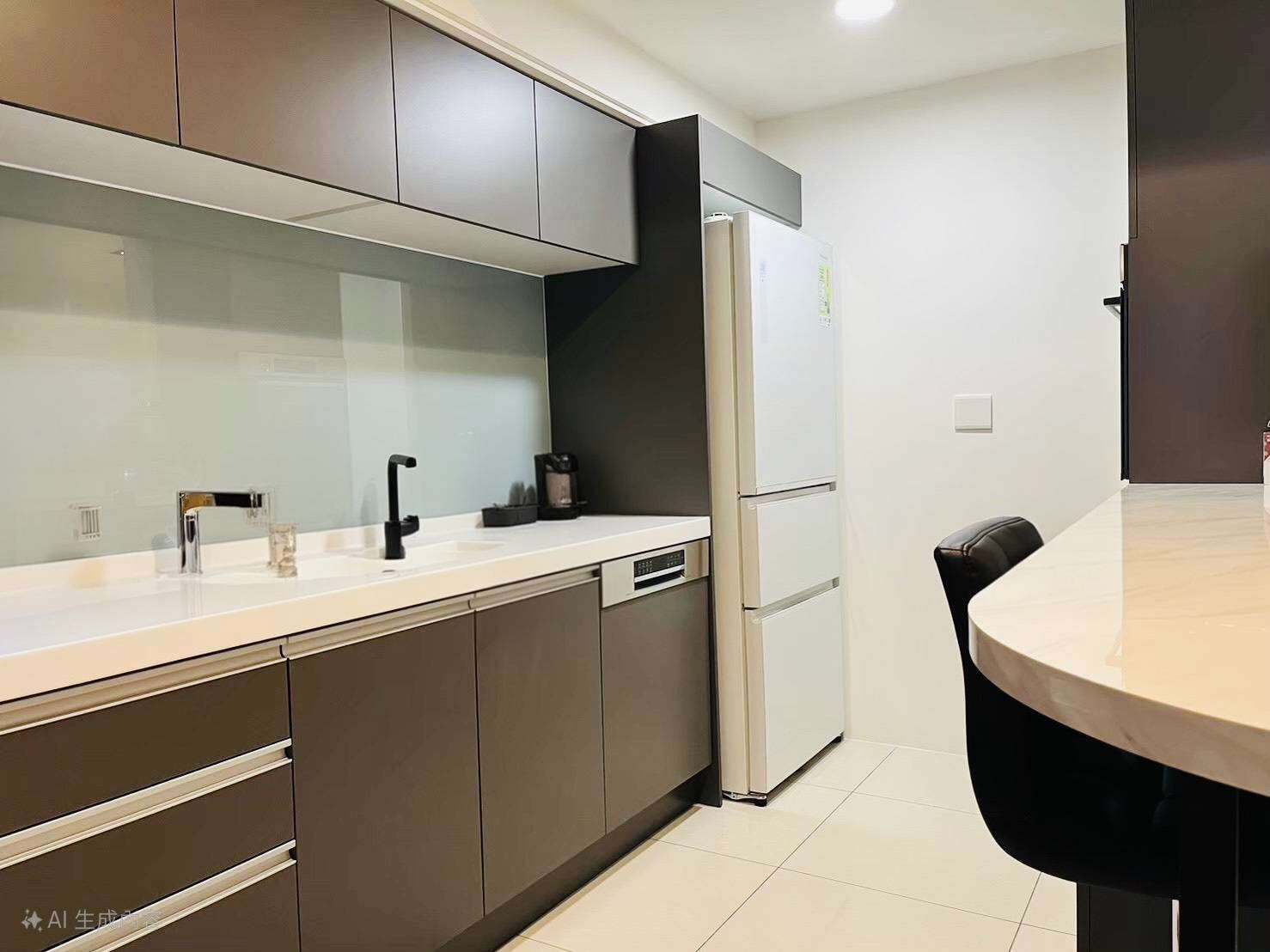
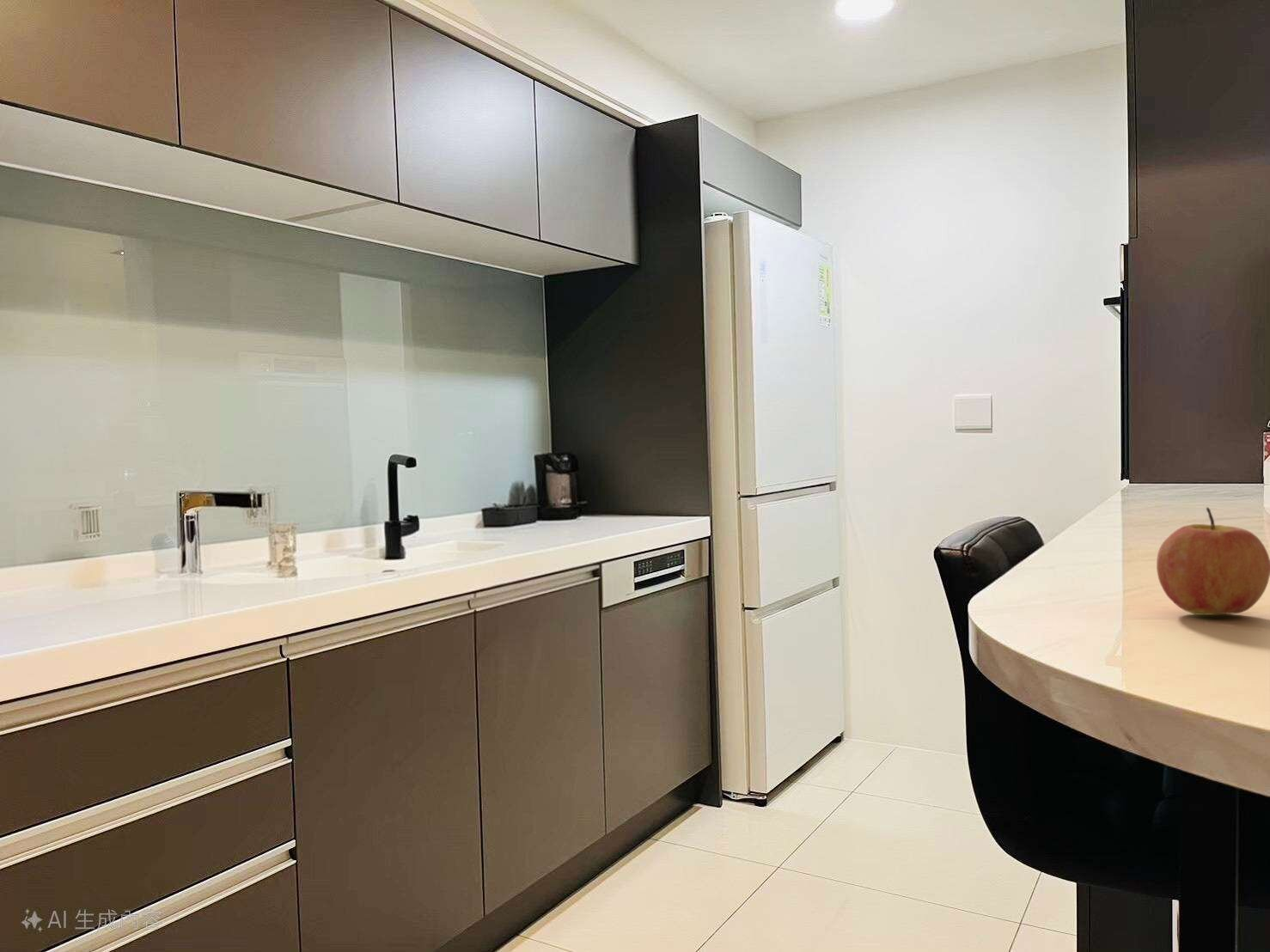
+ apple (1212, 559)
